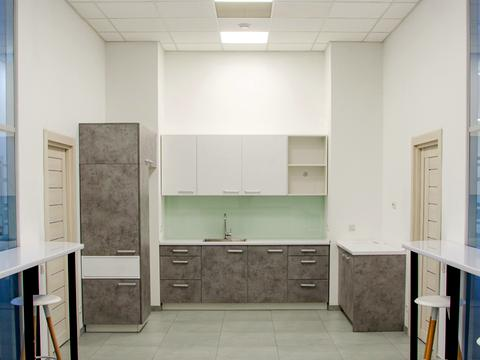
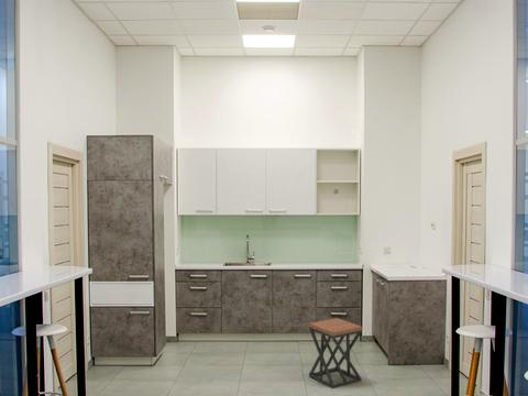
+ stool (334, 351)
